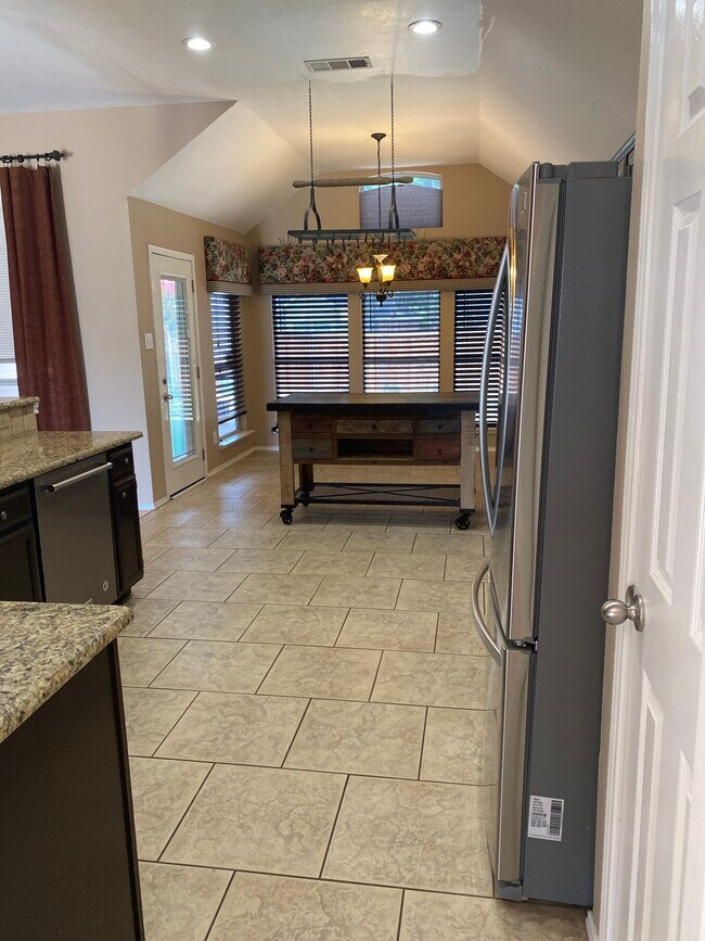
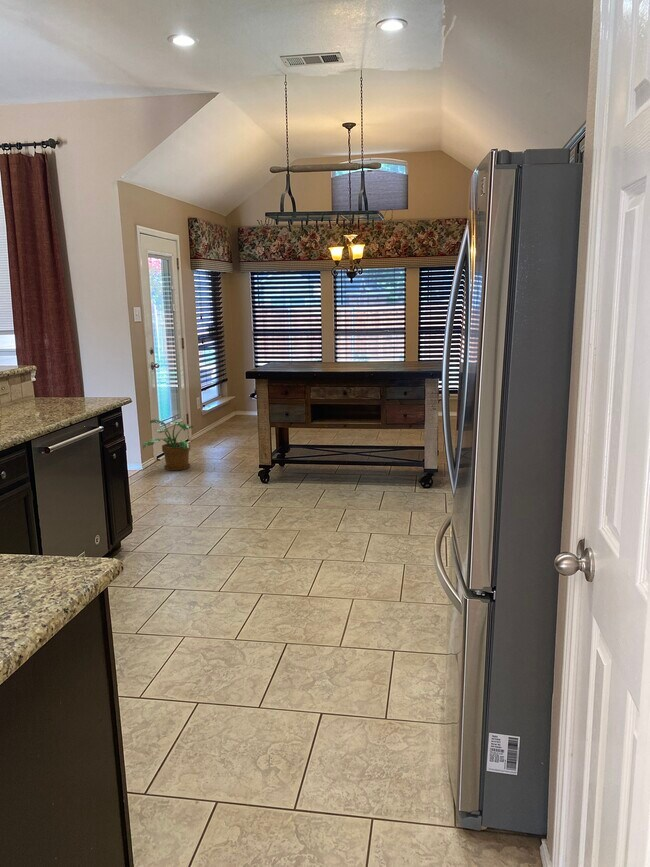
+ potted plant (170, 444)
